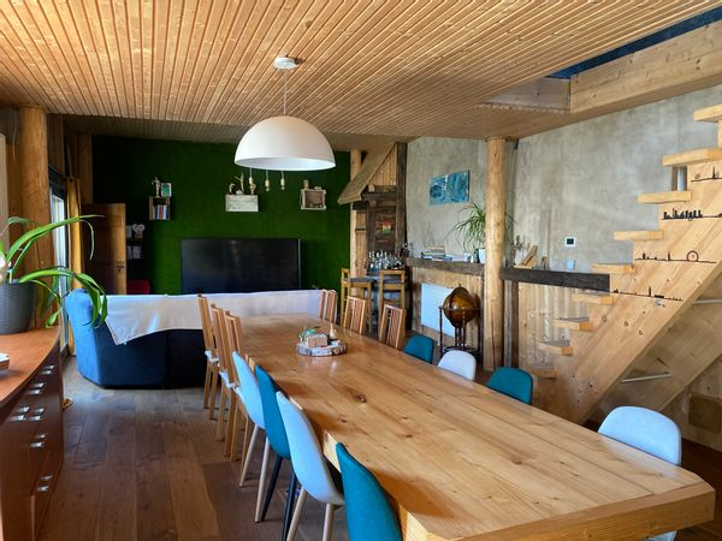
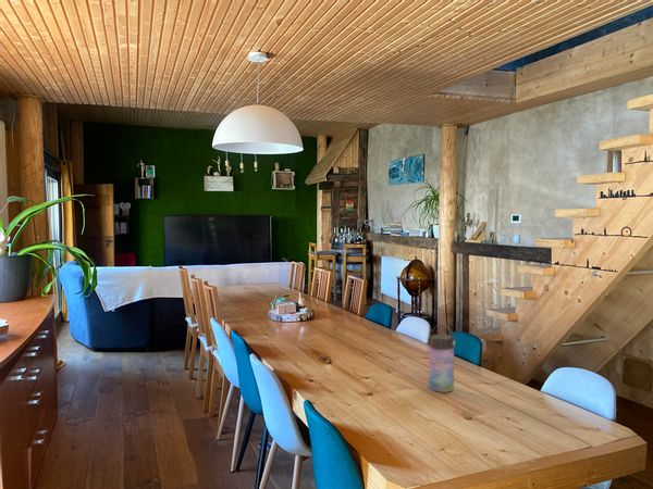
+ water bottle (441, 356)
